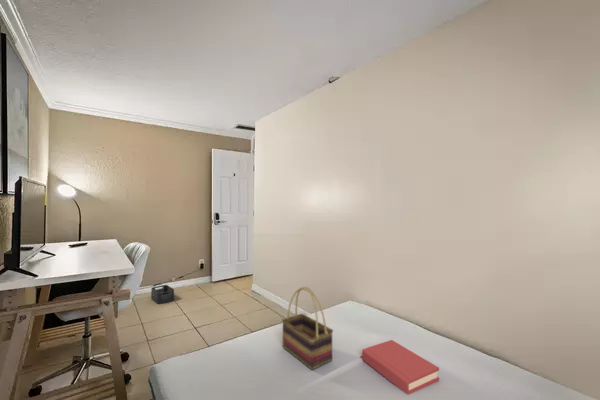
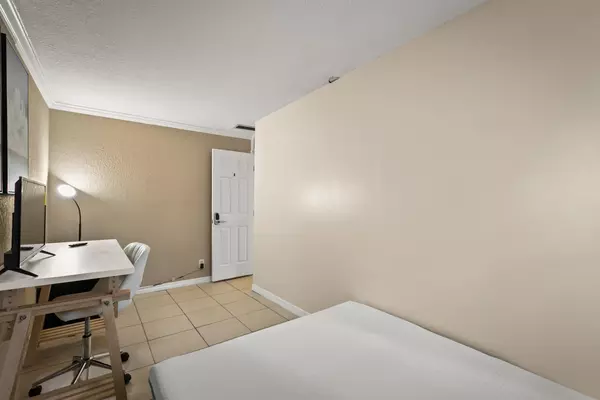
- hardback book (398, 363)
- storage bin (162, 293)
- woven basket (306, 320)
